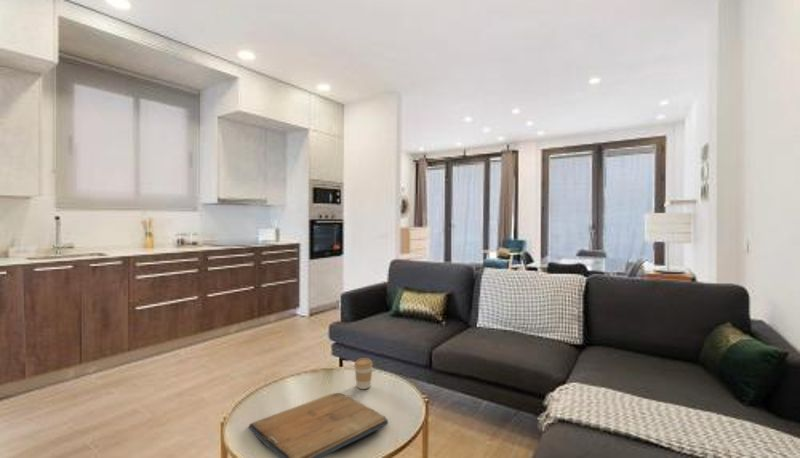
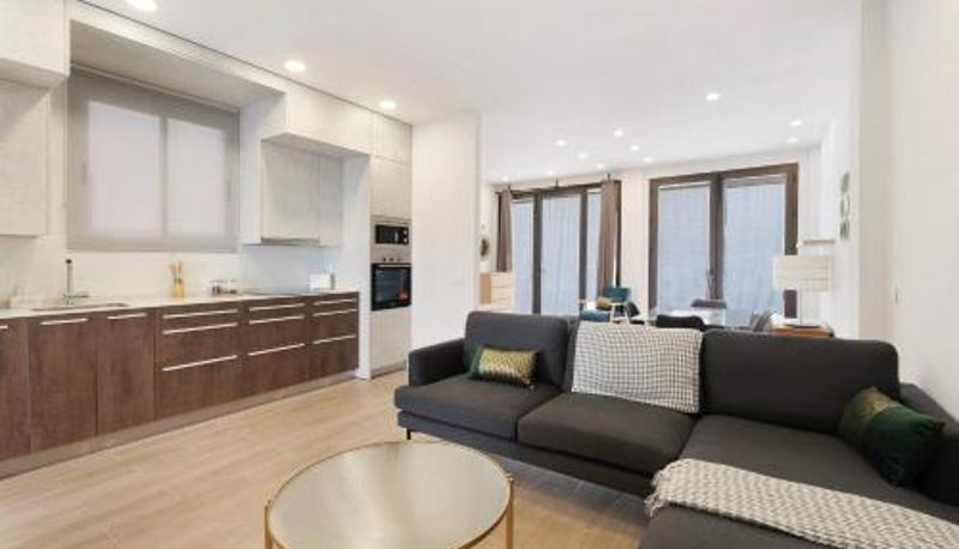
- religious icon (319, 423)
- coffee cup (363, 373)
